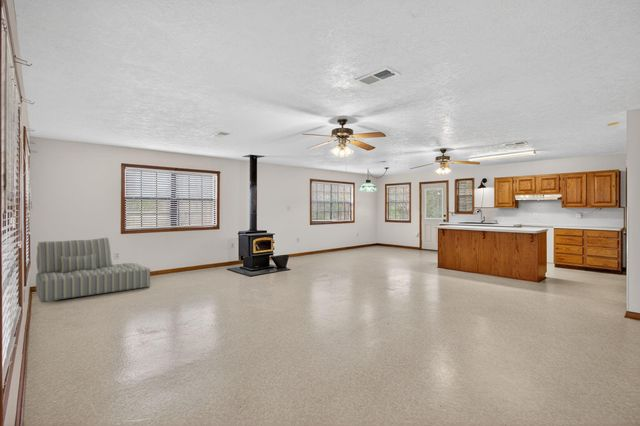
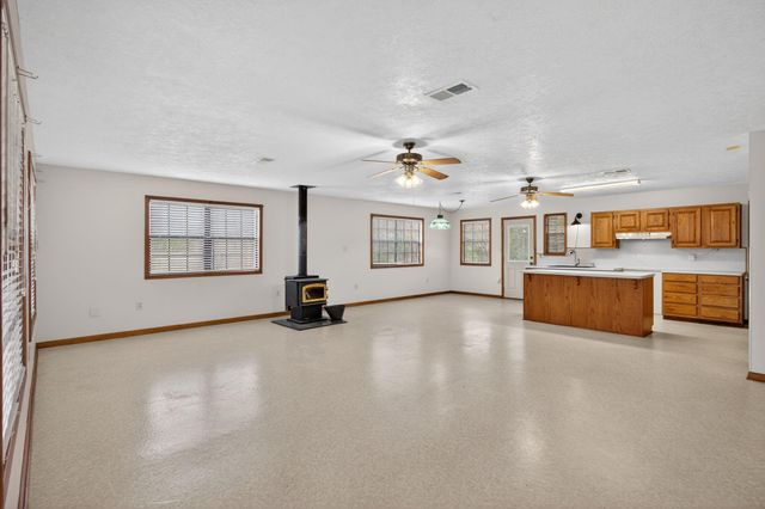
- sofa (94, 264)
